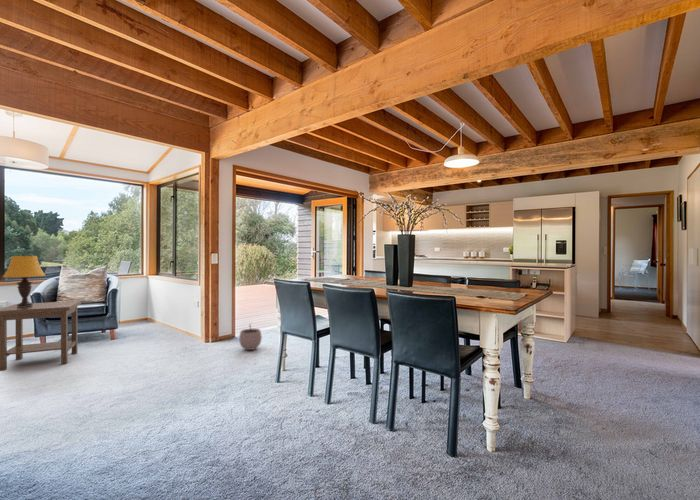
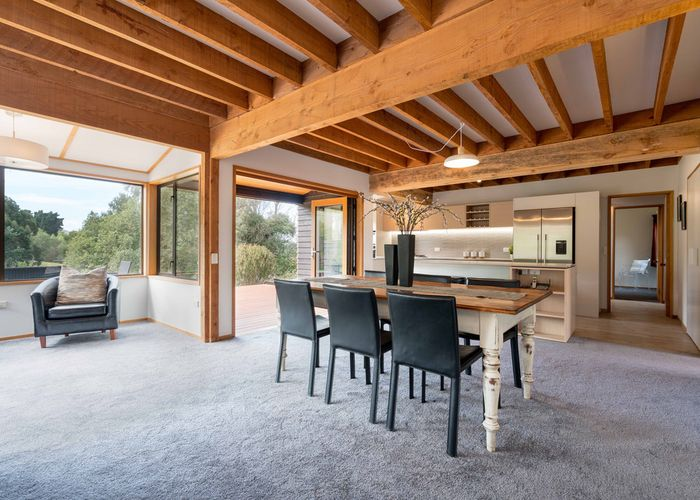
- table lamp (24, 280)
- plant pot (250, 335)
- side table (41, 343)
